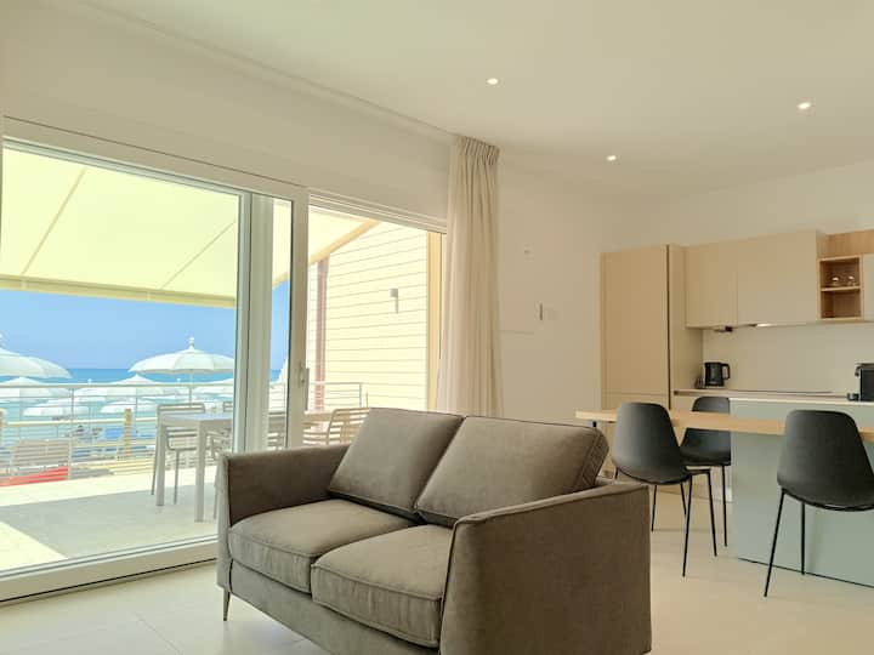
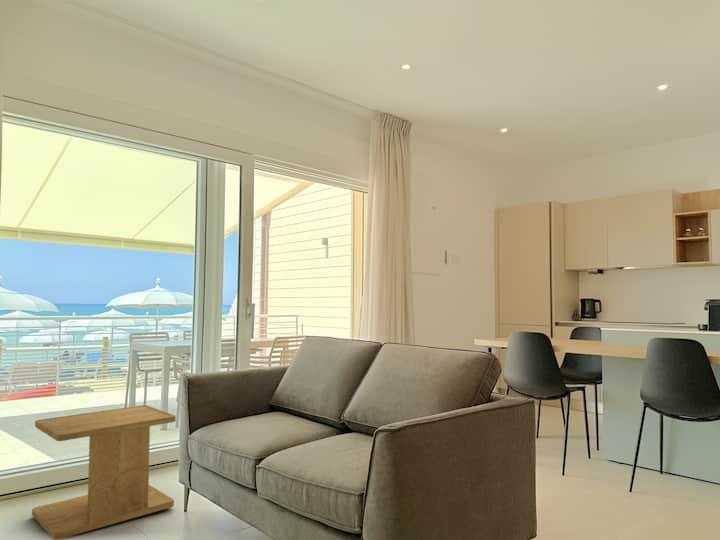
+ side table (105, 465)
